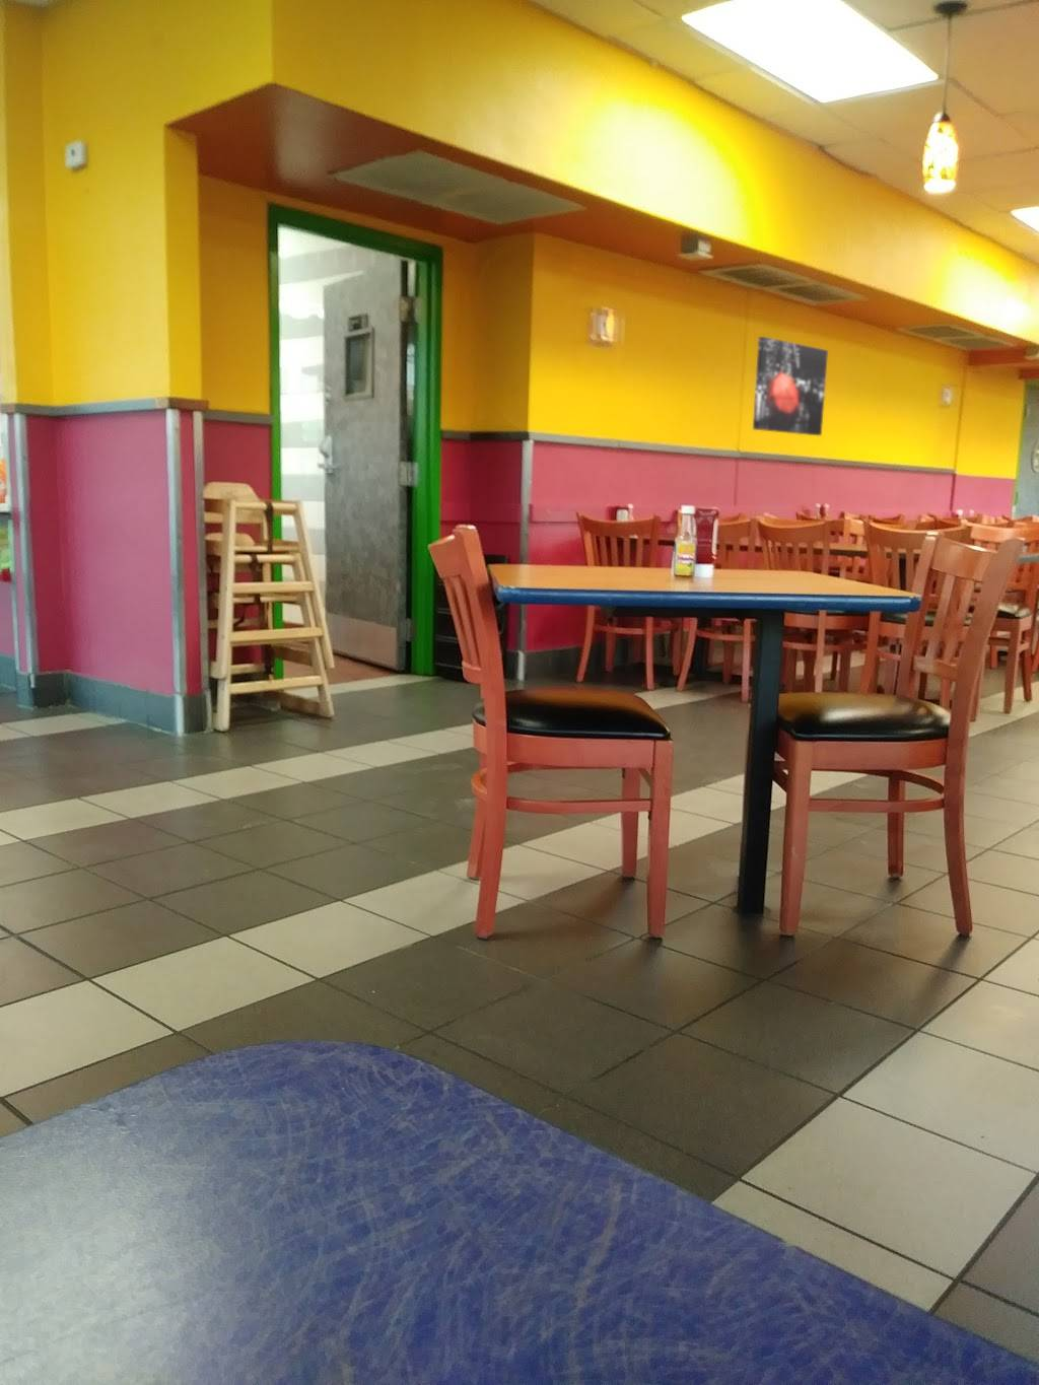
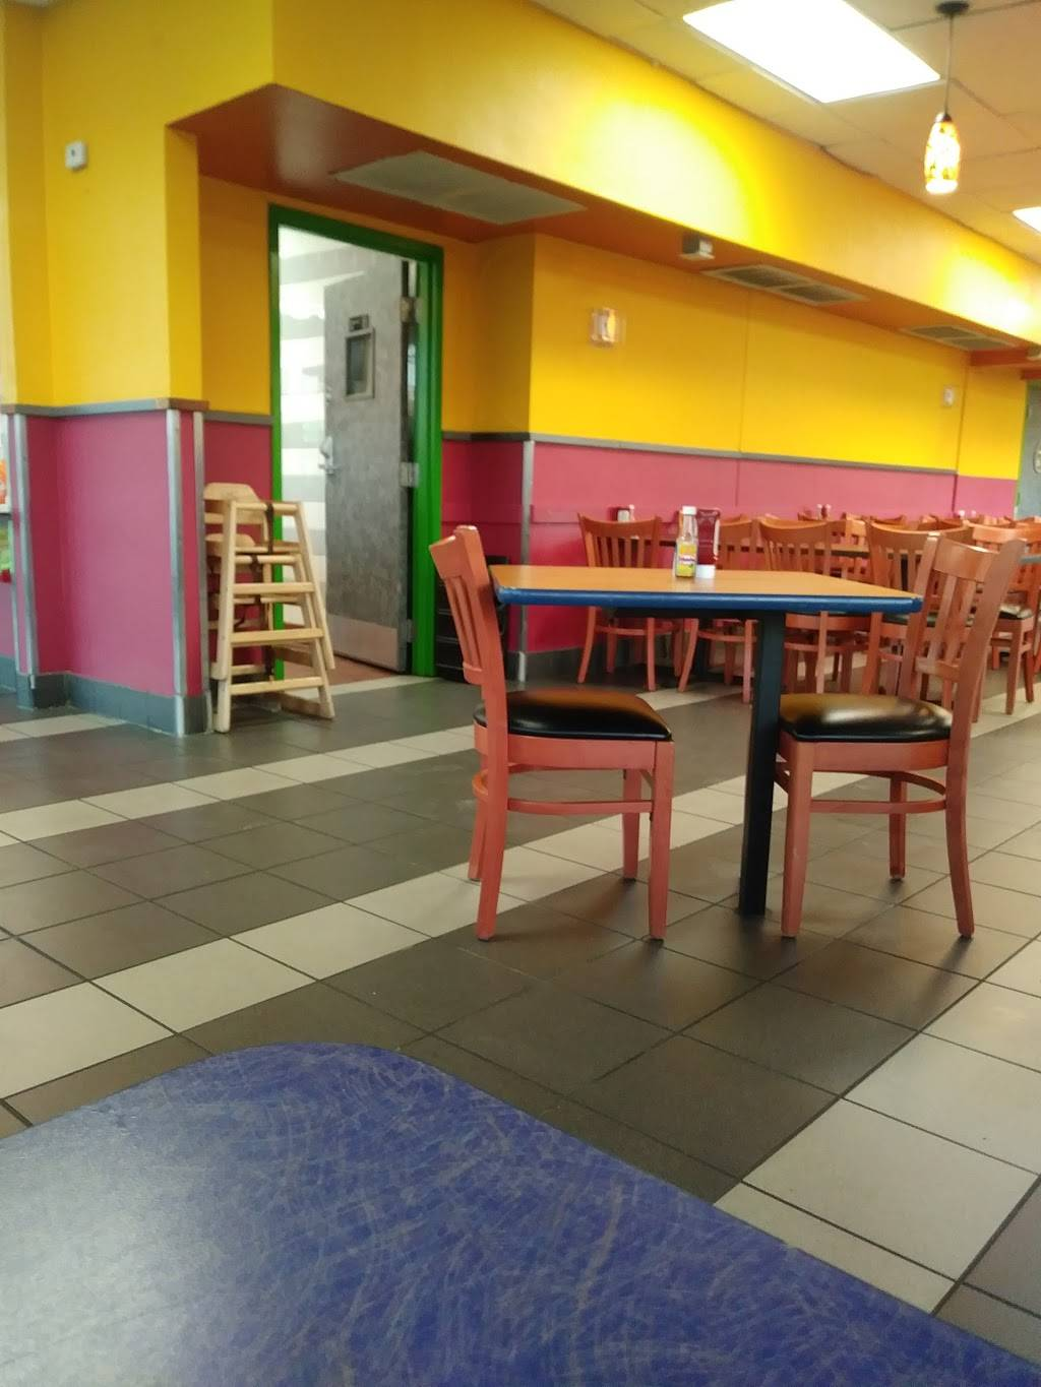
- wall art (791, 387)
